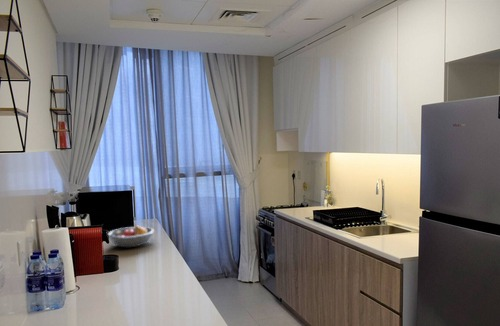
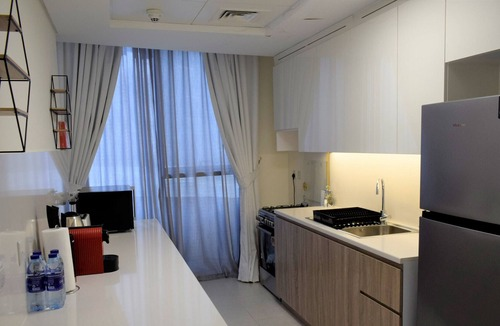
- fruit bowl (131, 236)
